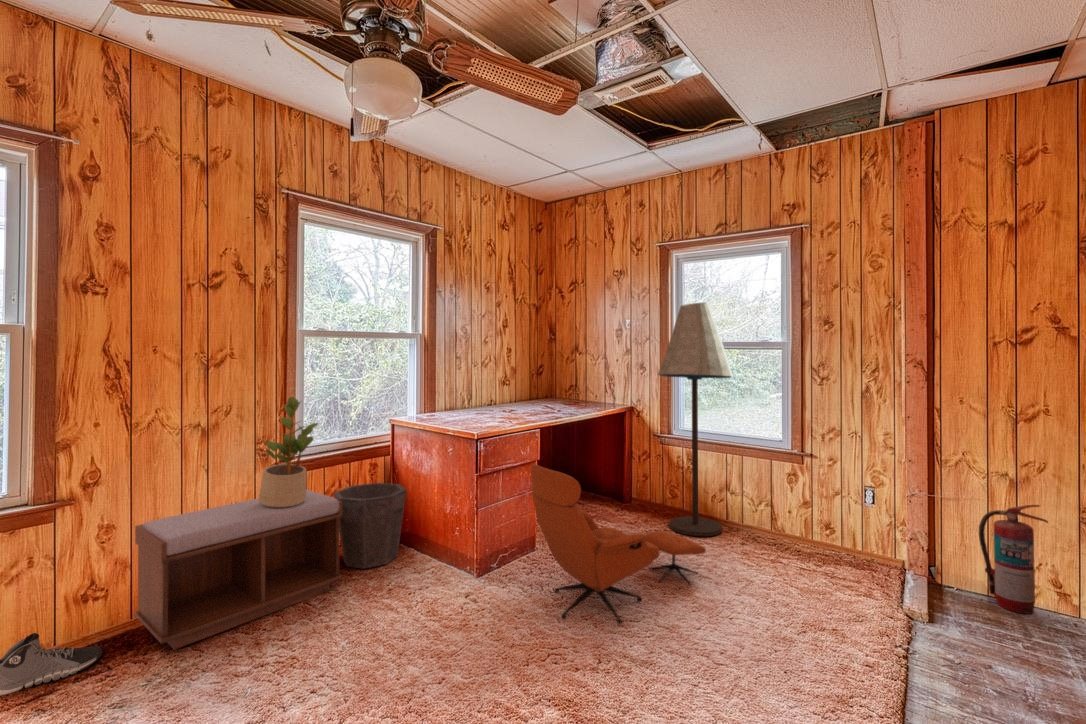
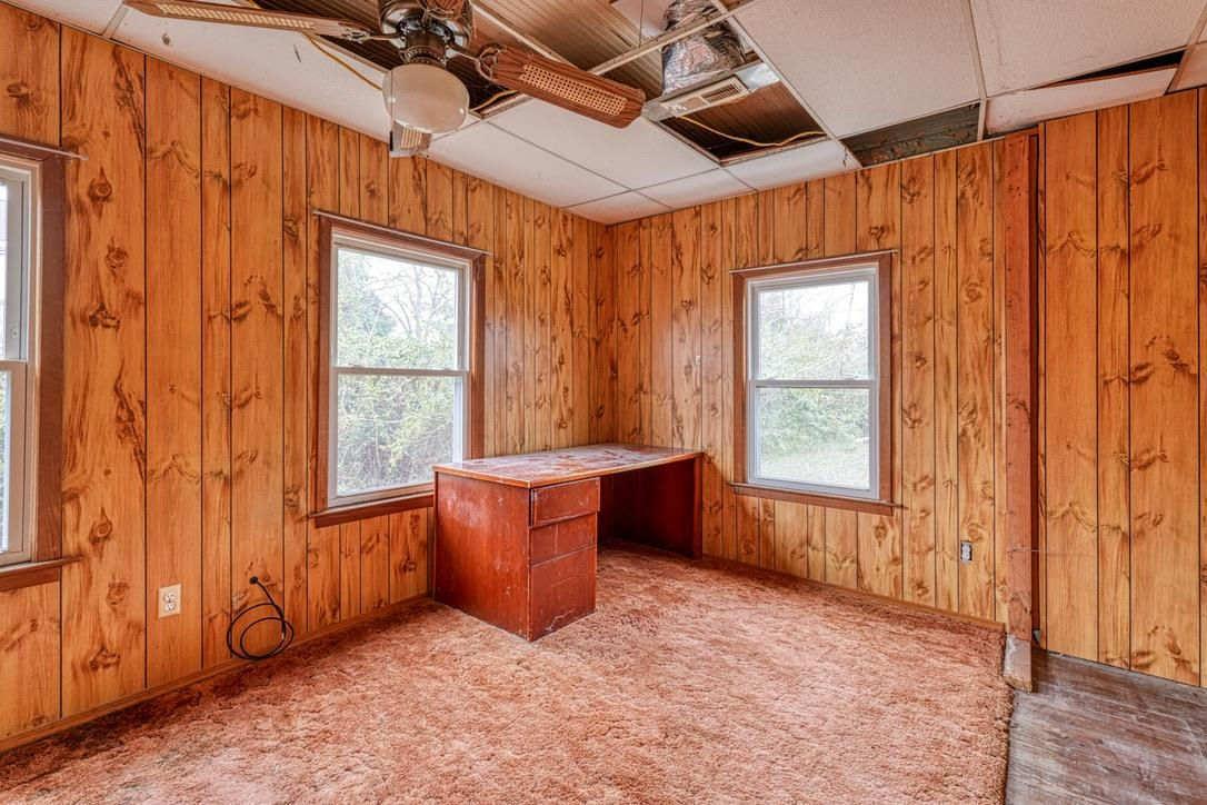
- sneaker (48, 653)
- lounge chair (620, 531)
- floor lamp (694, 414)
- waste bin (370, 524)
- bench (247, 556)
- potted plant (286, 448)
- fire extinguisher (1012, 553)
